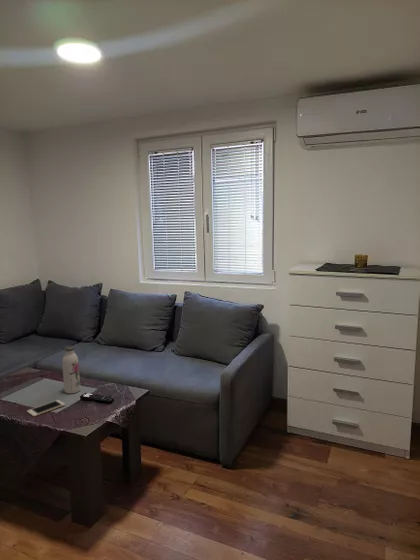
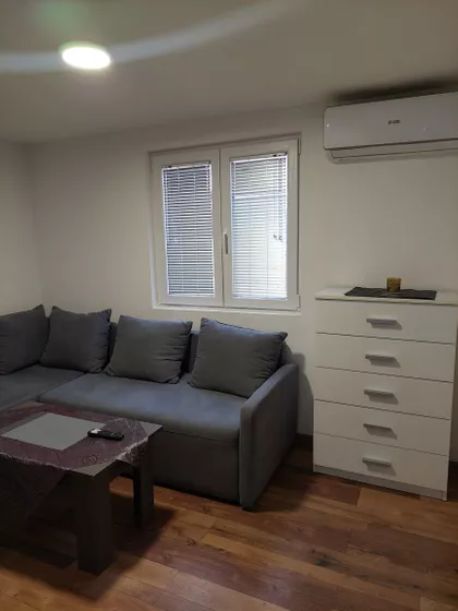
- cell phone (46, 407)
- water bottle (70, 368)
